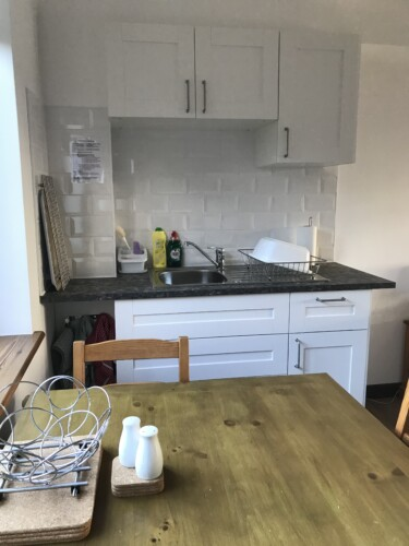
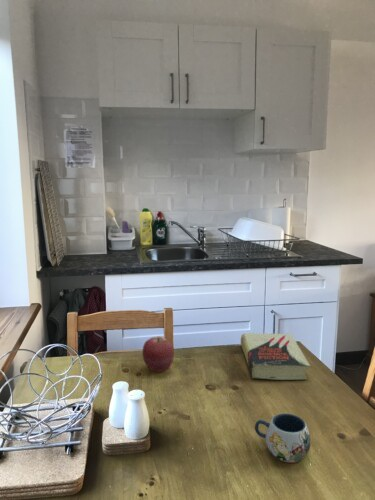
+ mug (282, 435)
+ apple (158, 353)
+ book (272, 354)
